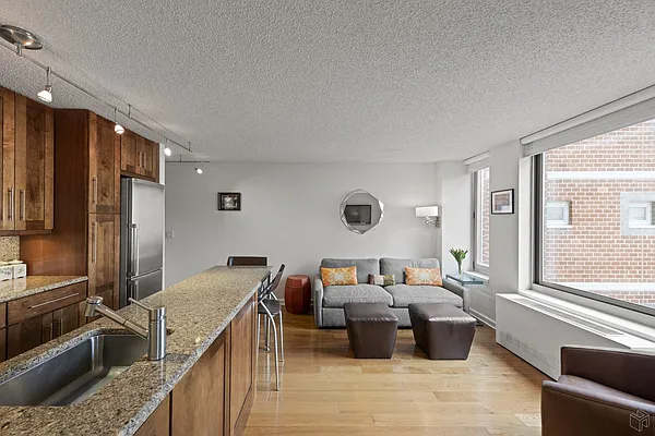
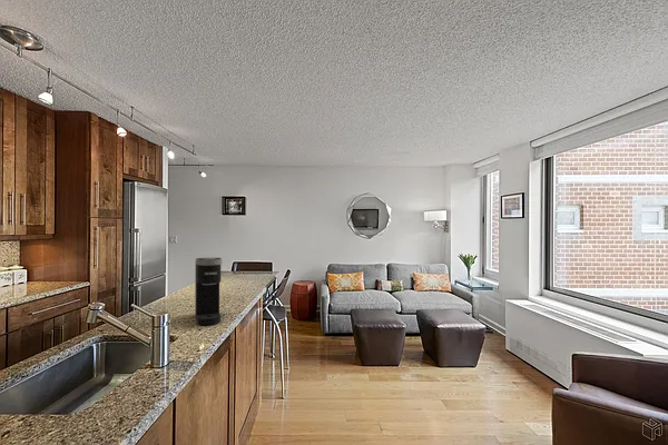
+ coffee maker (207, 287)
